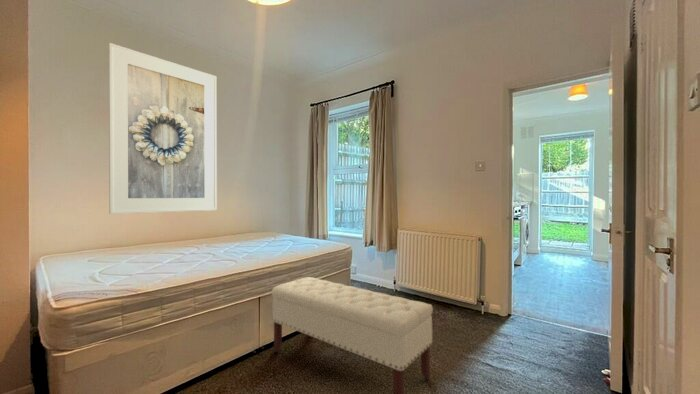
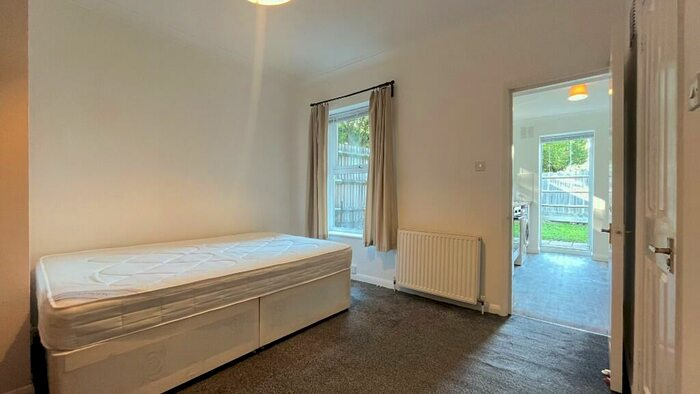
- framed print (169, 136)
- bench (345, 328)
